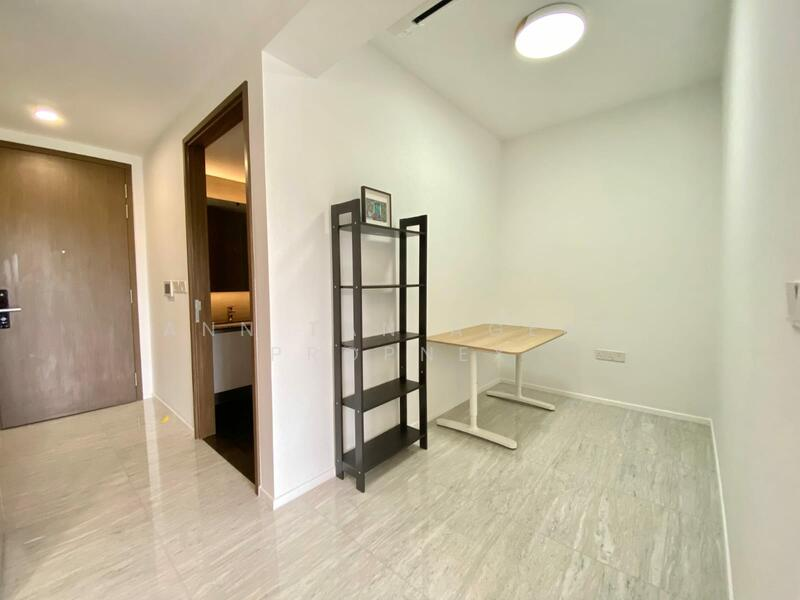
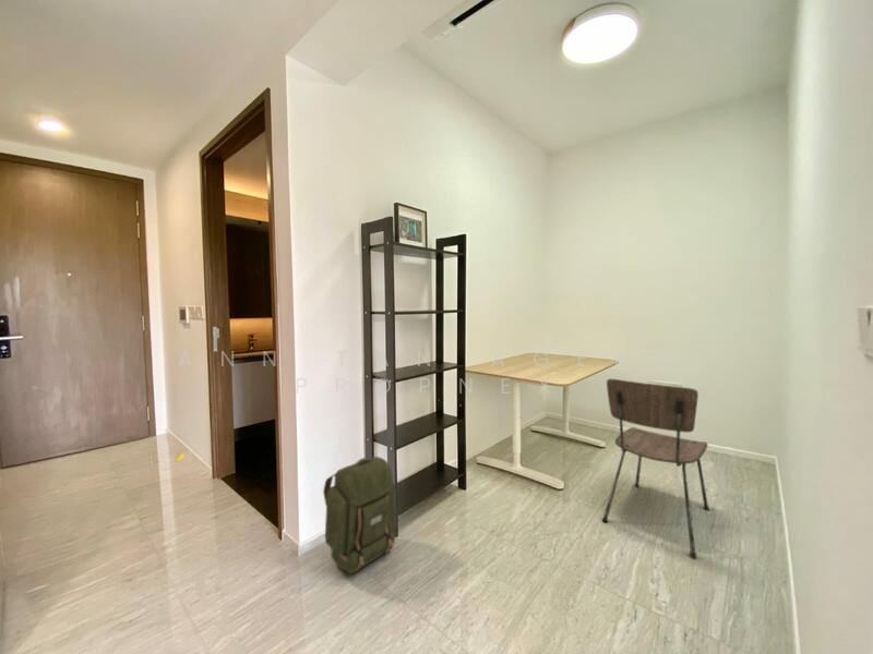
+ dining chair (659, 446)
+ backpack (358, 506)
